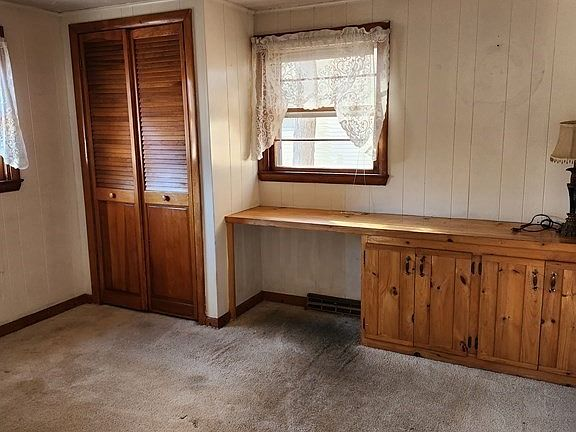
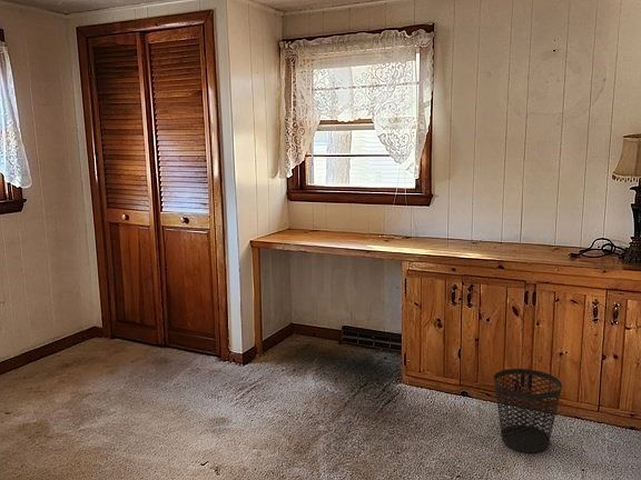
+ wastebasket (526, 411)
